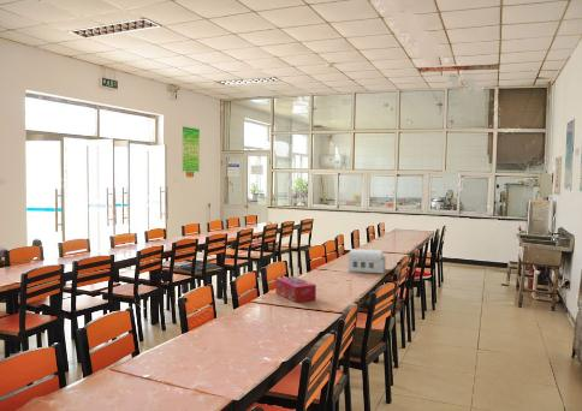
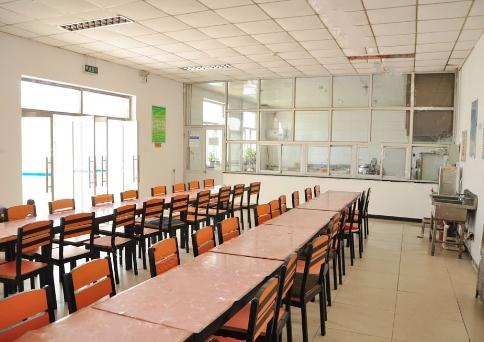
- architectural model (367, 260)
- tissue box (295, 288)
